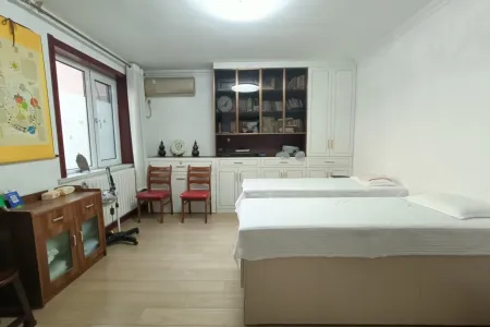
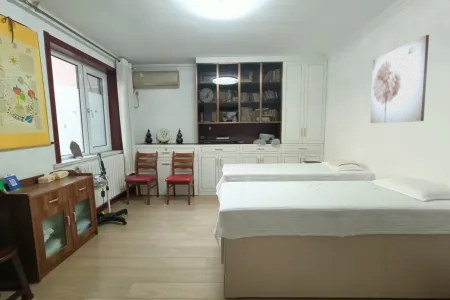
+ wall art (394, 86)
